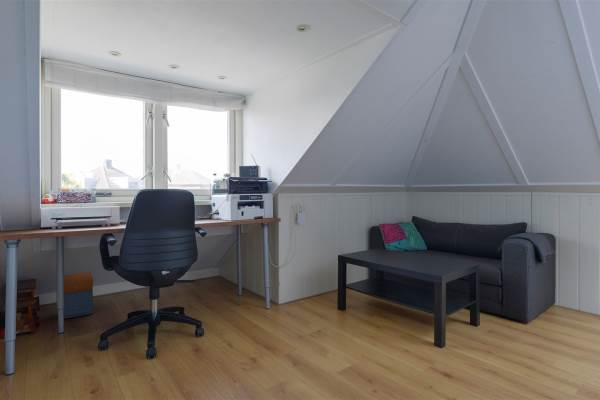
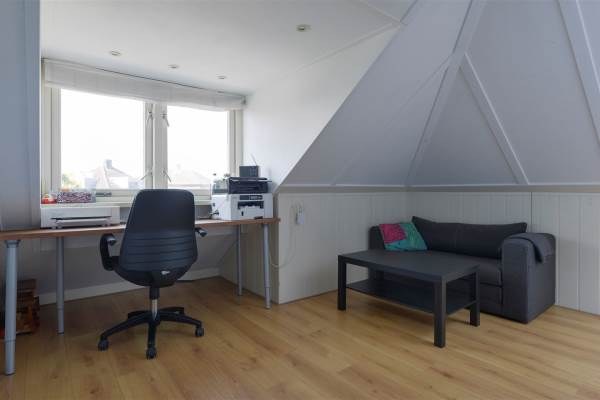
- backpack (76, 293)
